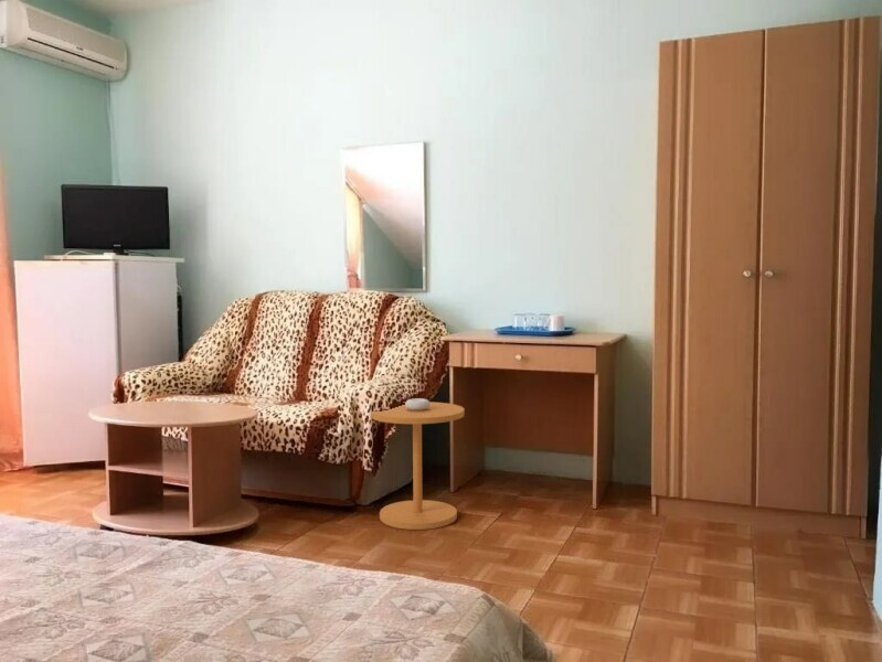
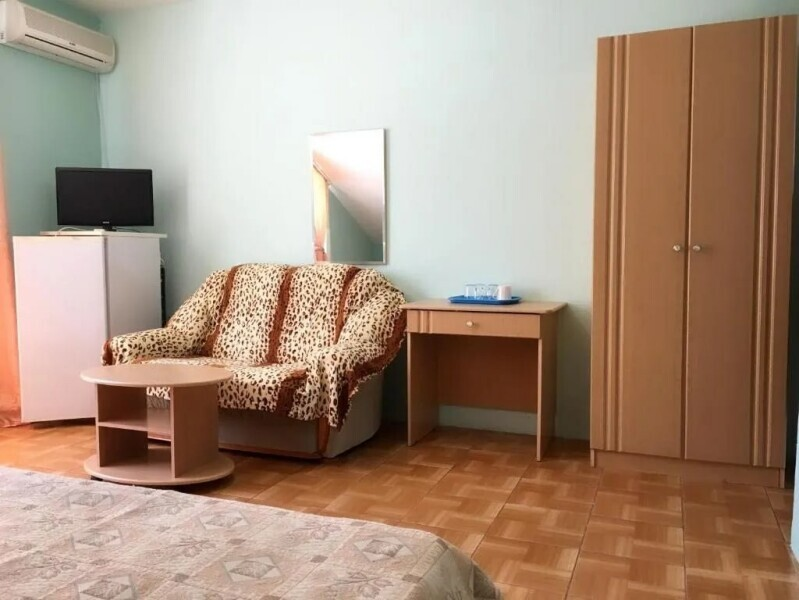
- side table (417, 458)
